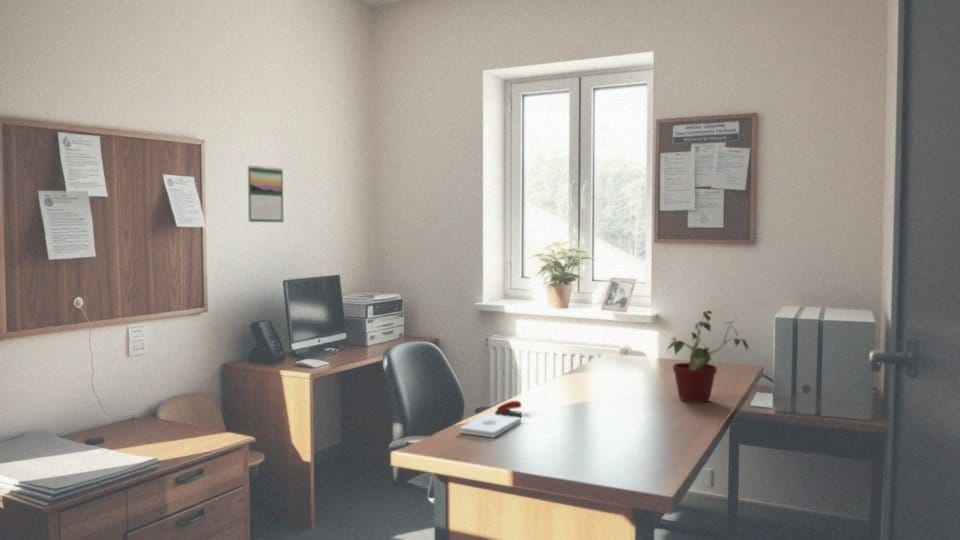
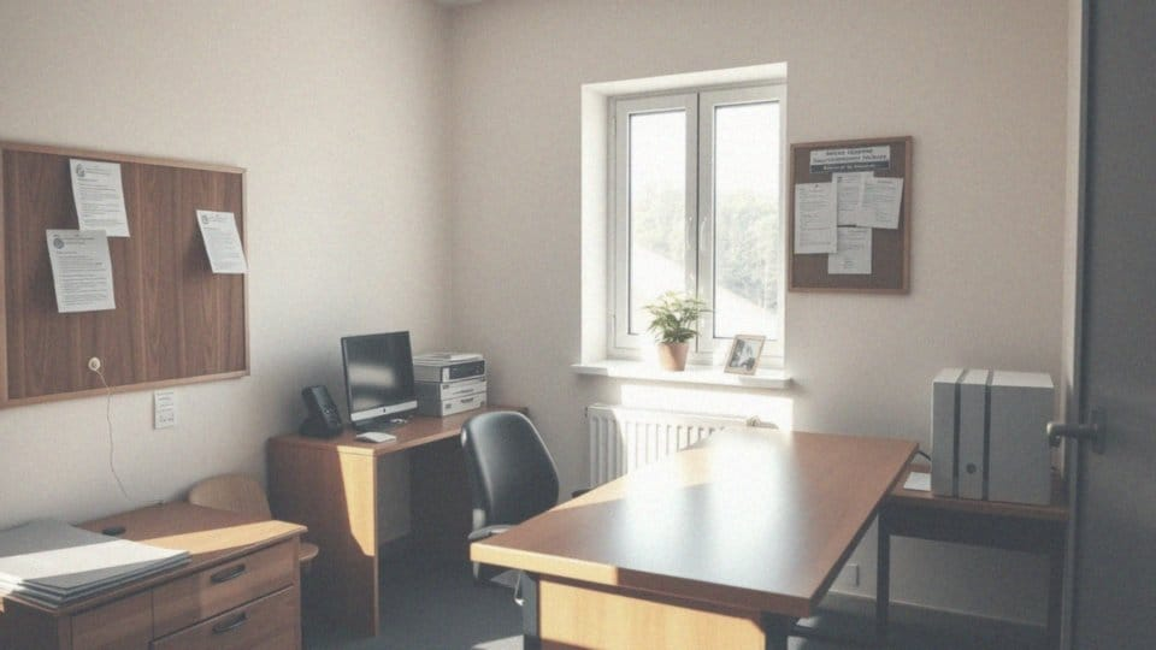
- stapler (509, 407)
- potted plant (710, 356)
- calendar (266, 194)
- notepad (490, 425)
